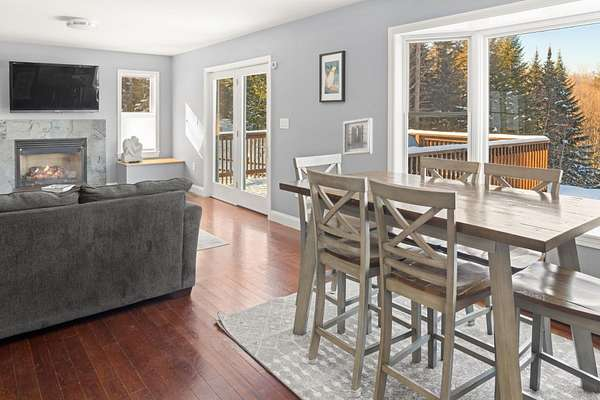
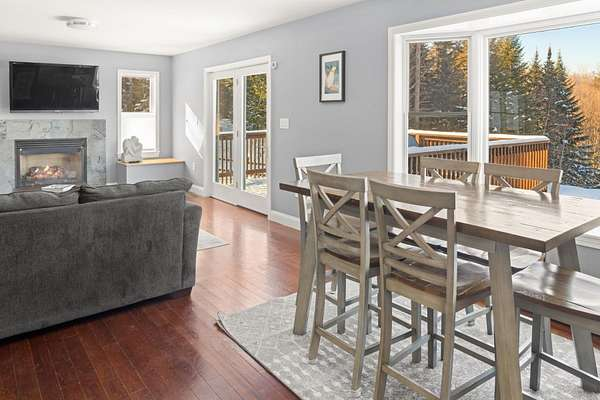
- wall art (357, 137)
